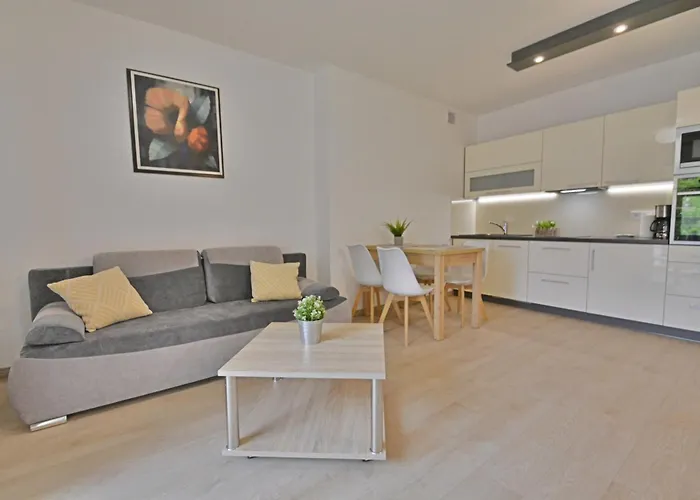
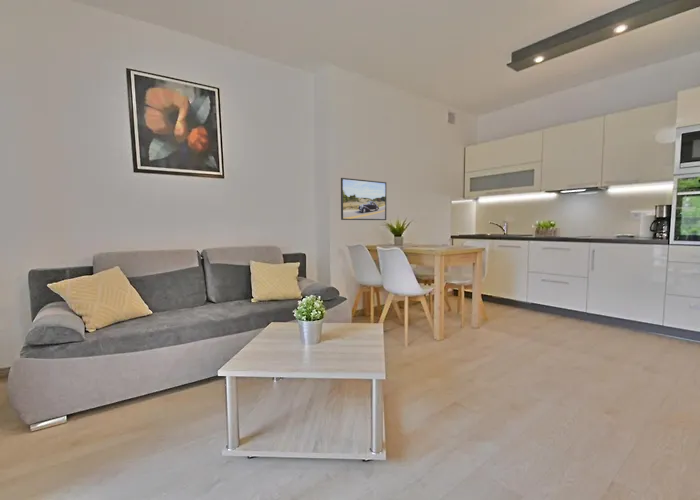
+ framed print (364, 200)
